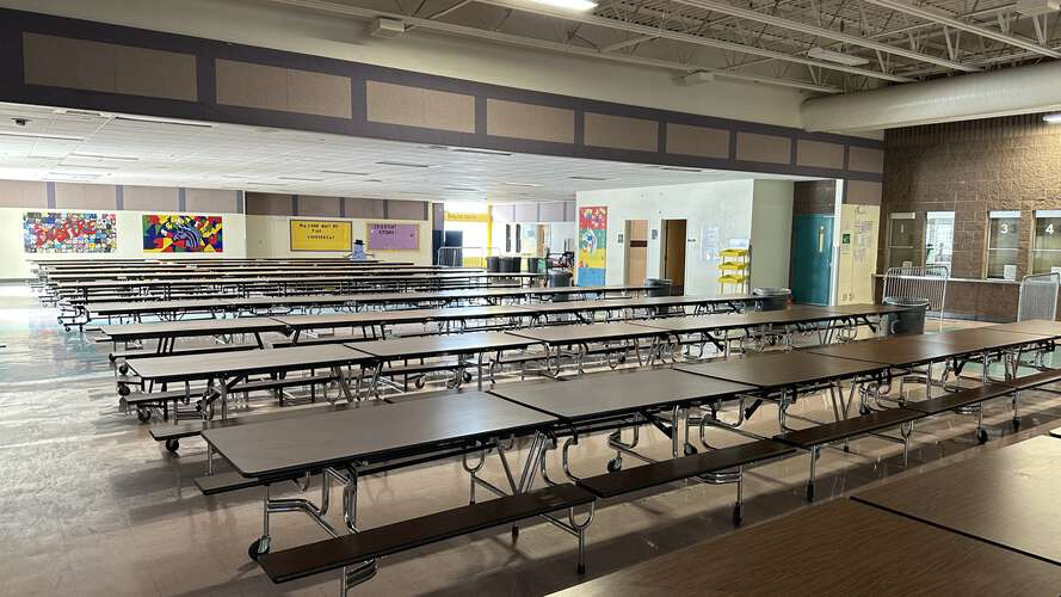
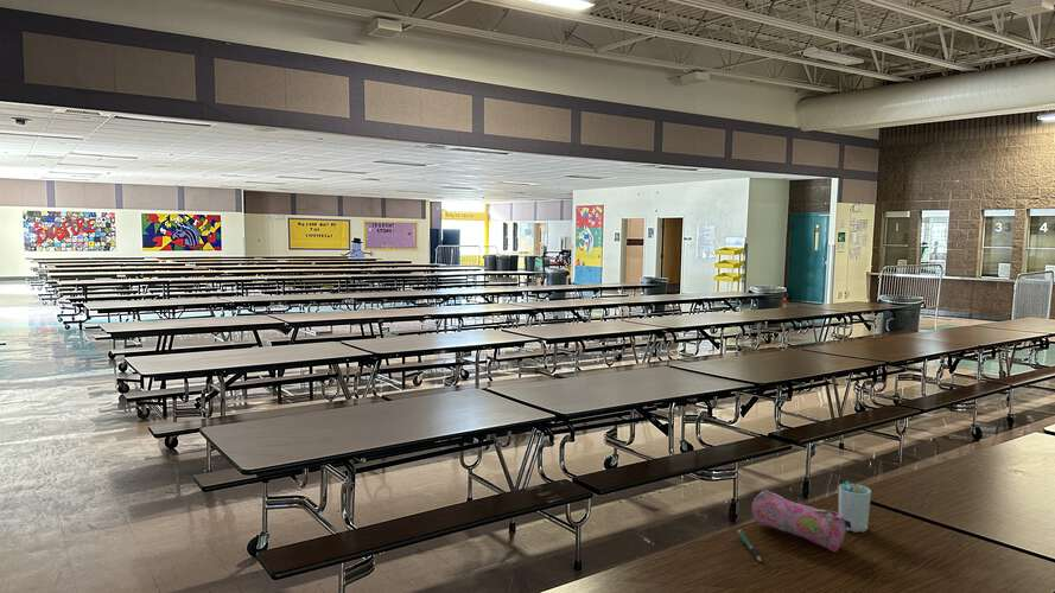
+ pen (749, 544)
+ cup (853, 503)
+ pencil case (799, 518)
